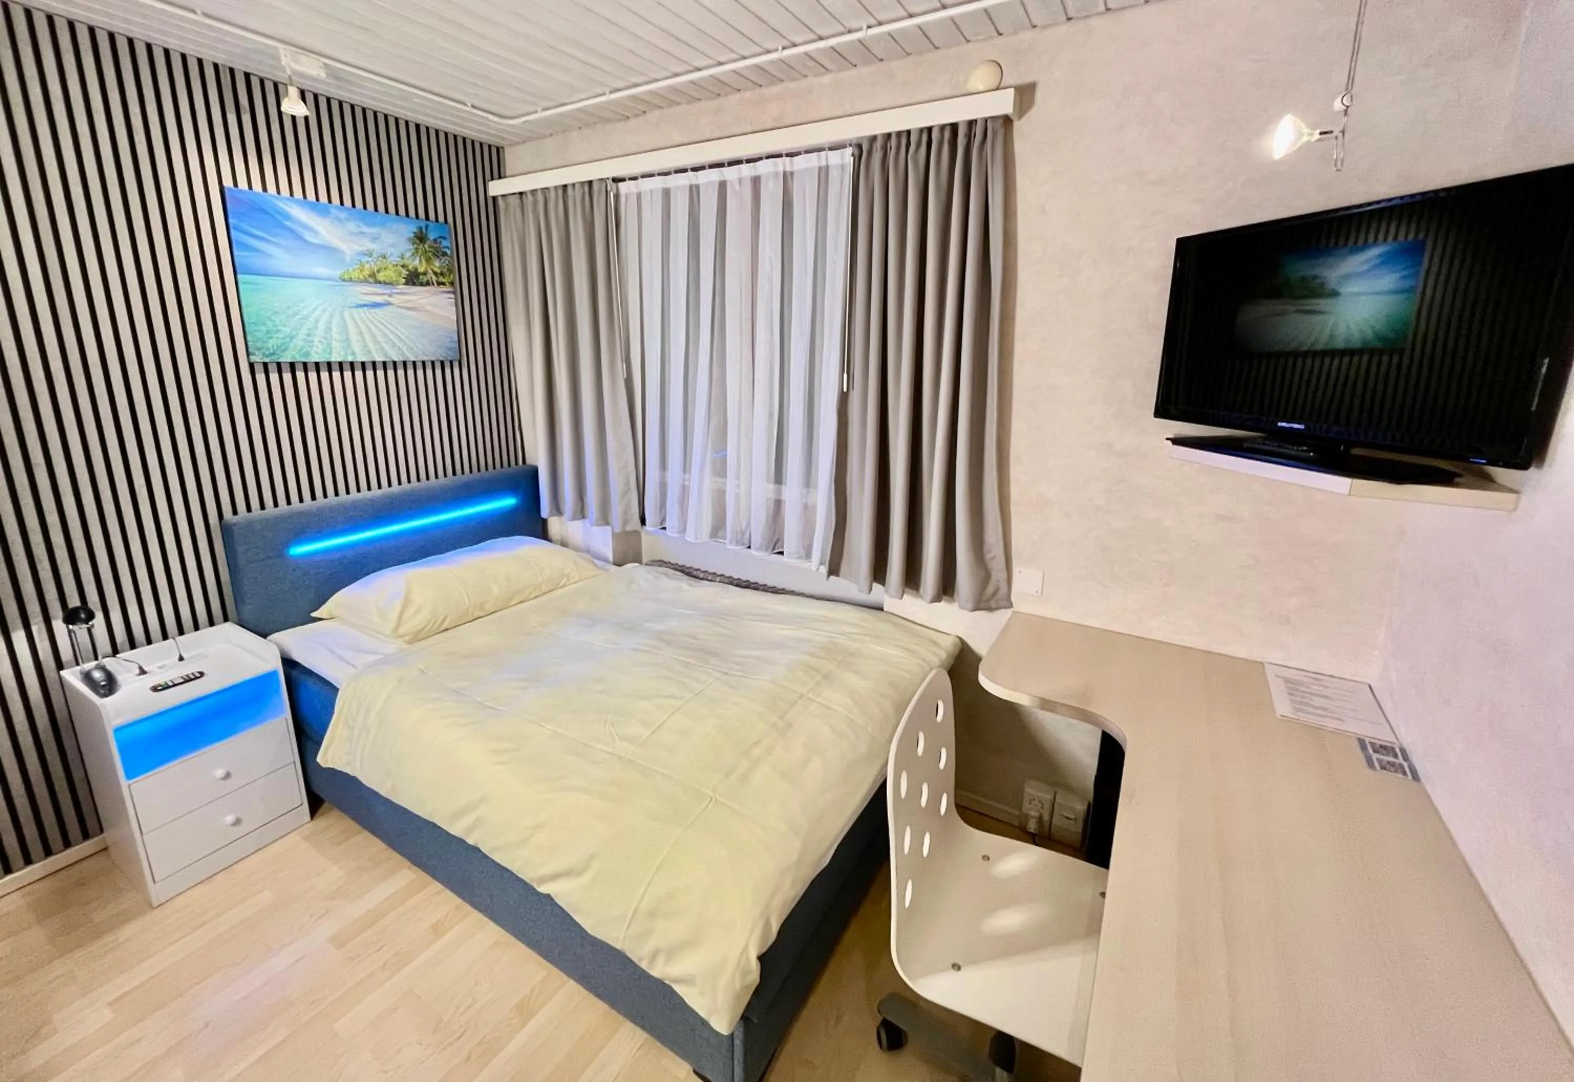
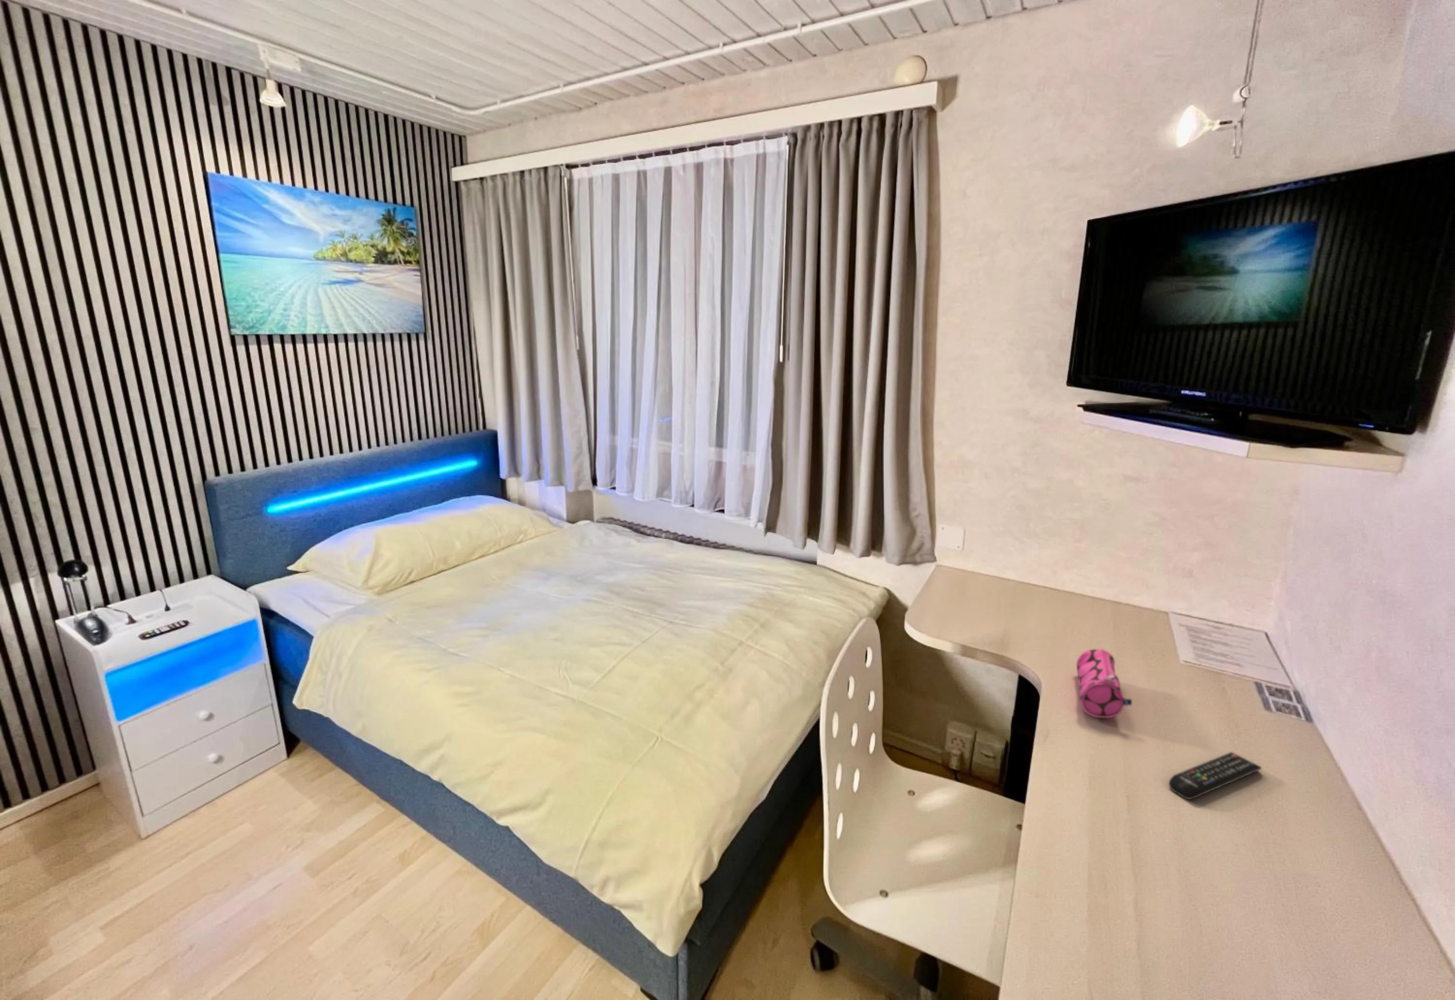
+ pencil case (1100, 680)
+ remote control (1216, 775)
